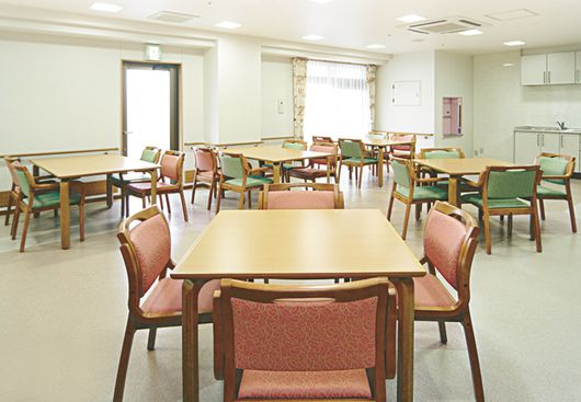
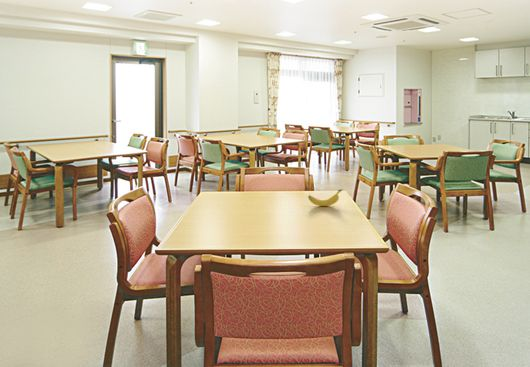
+ banana (327, 199)
